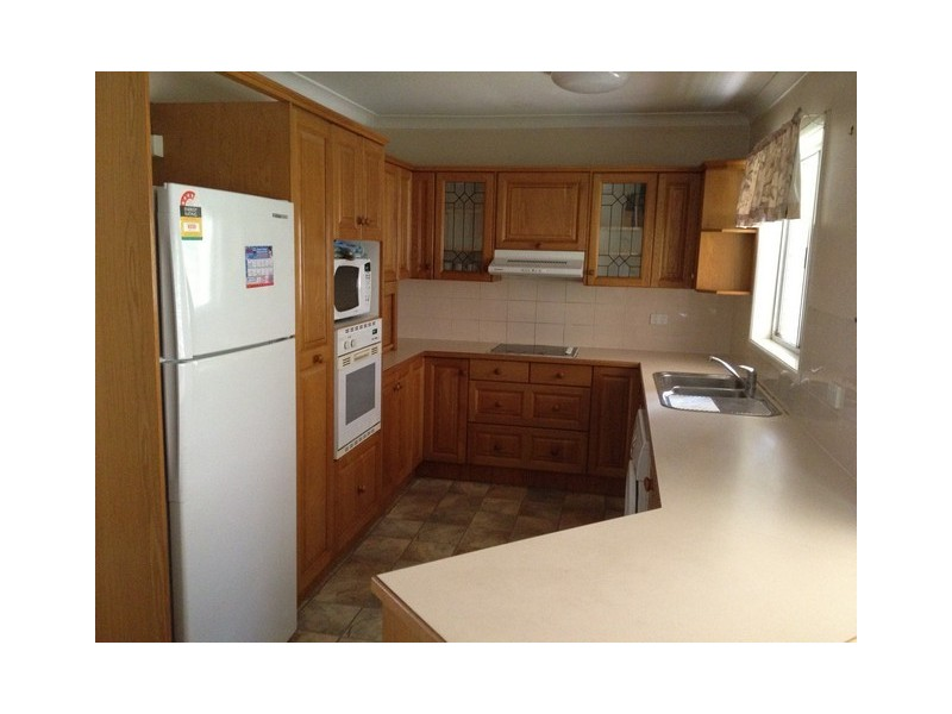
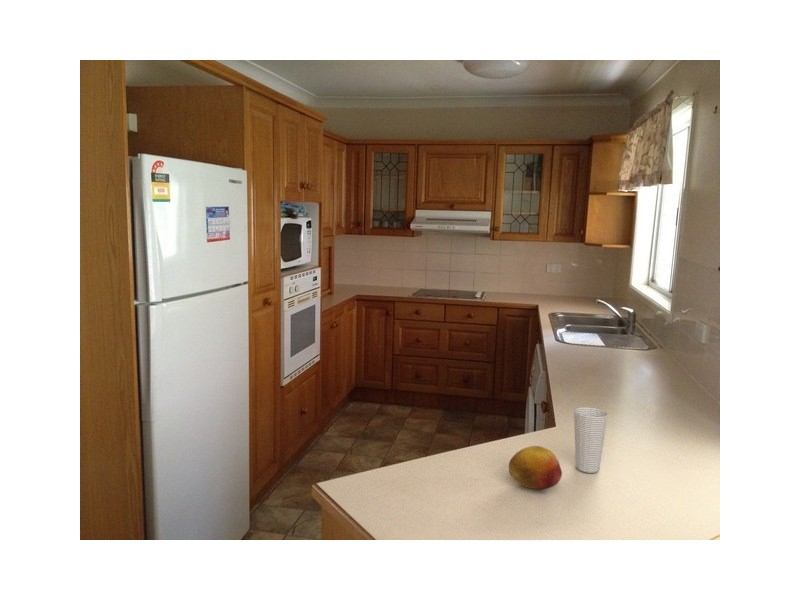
+ fruit (535, 466)
+ cup (589, 440)
